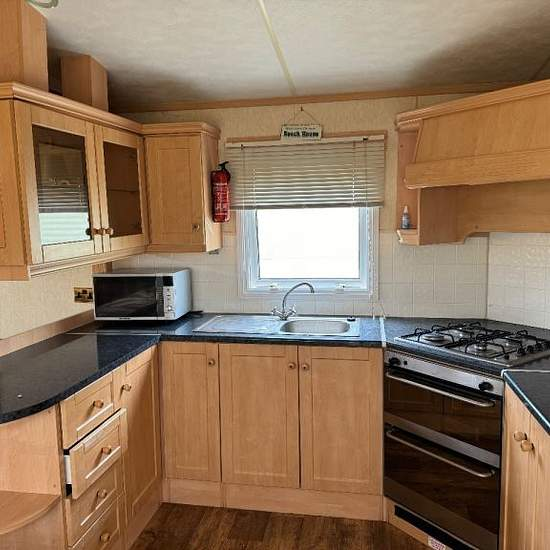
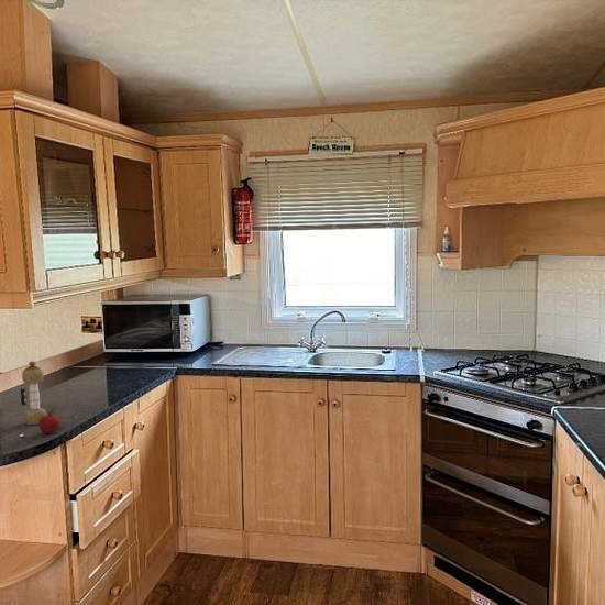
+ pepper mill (32, 392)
+ apple (48, 420)
